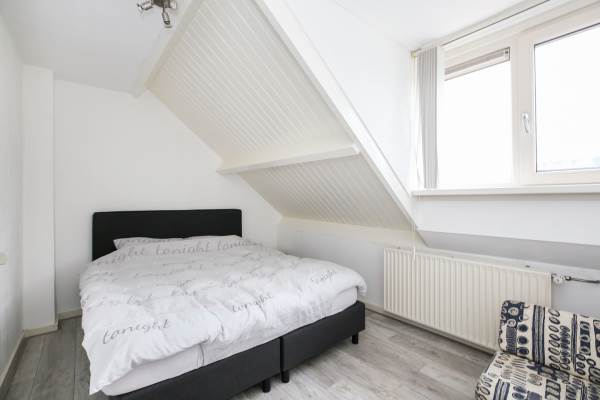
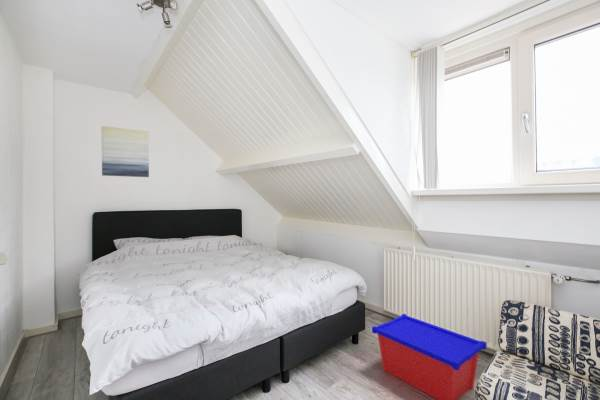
+ wall art (126, 152)
+ storage bin (426, 356)
